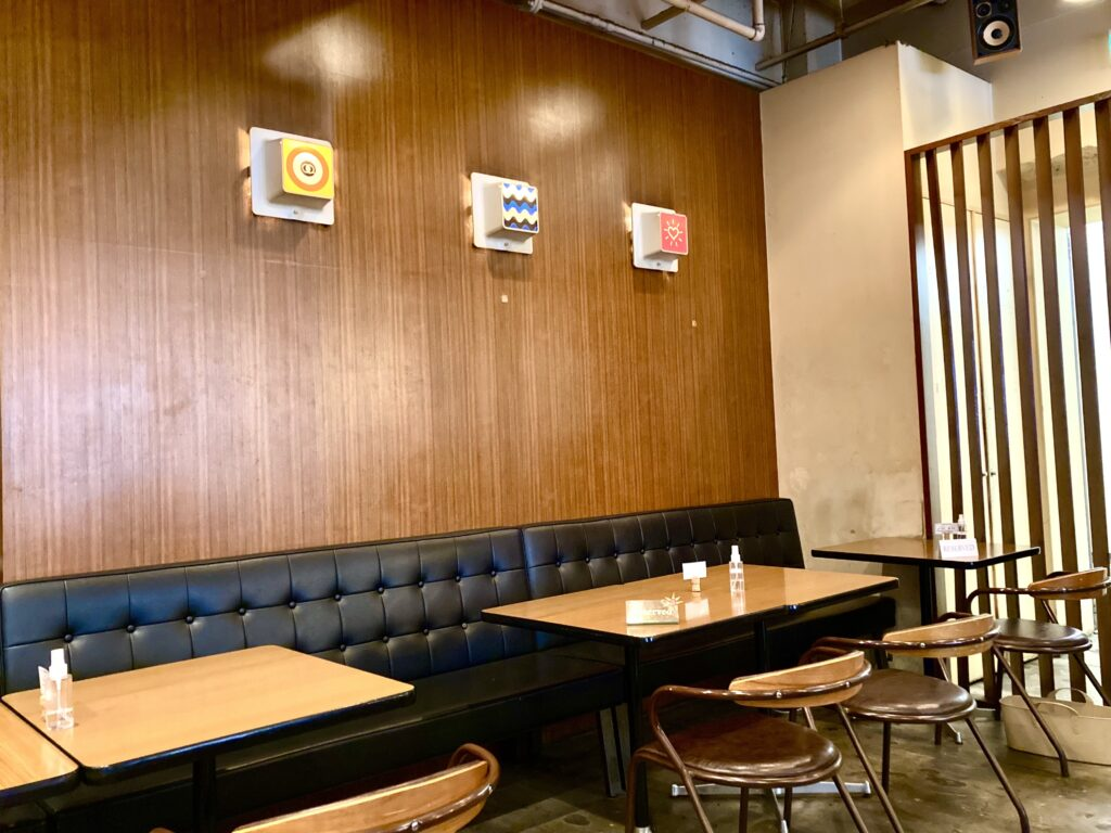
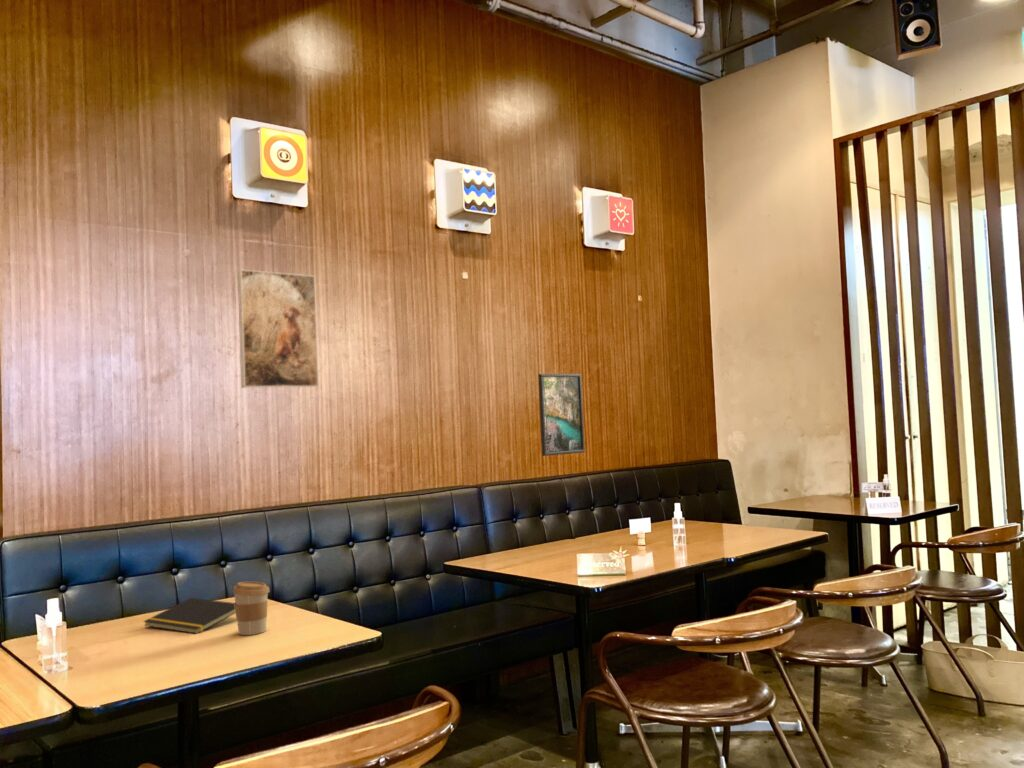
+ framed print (279, 330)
+ notepad (194, 614)
+ coffee cup (251, 606)
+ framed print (561, 413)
